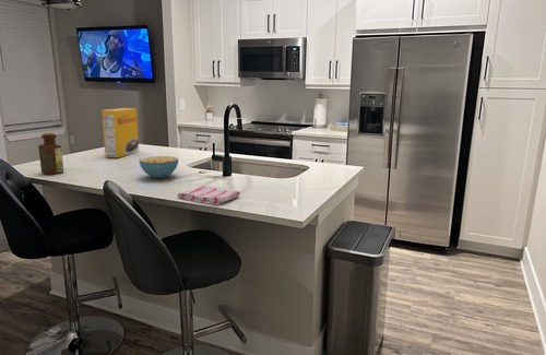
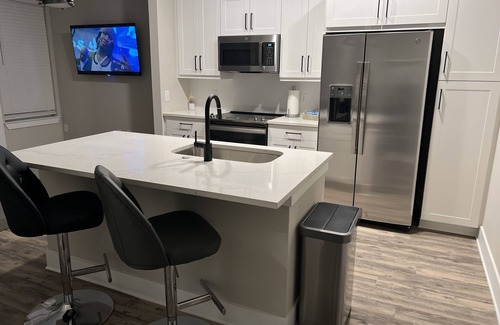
- dish towel (209, 193)
- cereal bowl (159, 168)
- bottle (50, 153)
- cereal box (121, 131)
